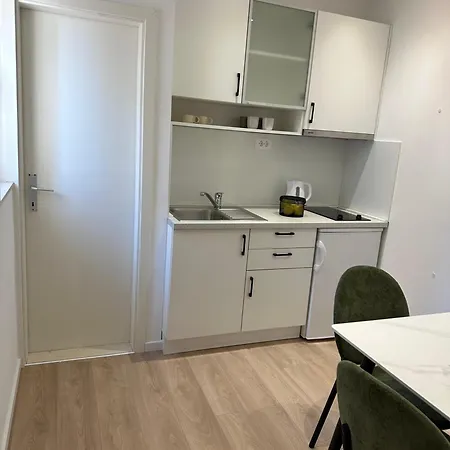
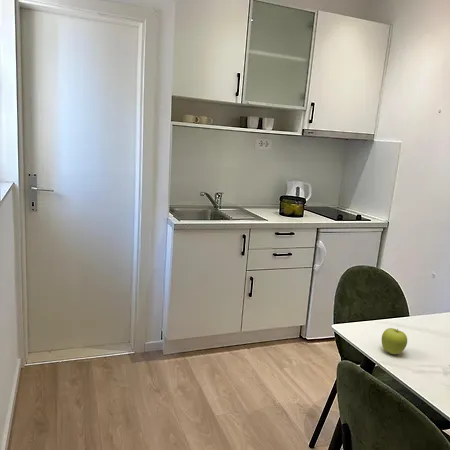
+ fruit (394, 340)
